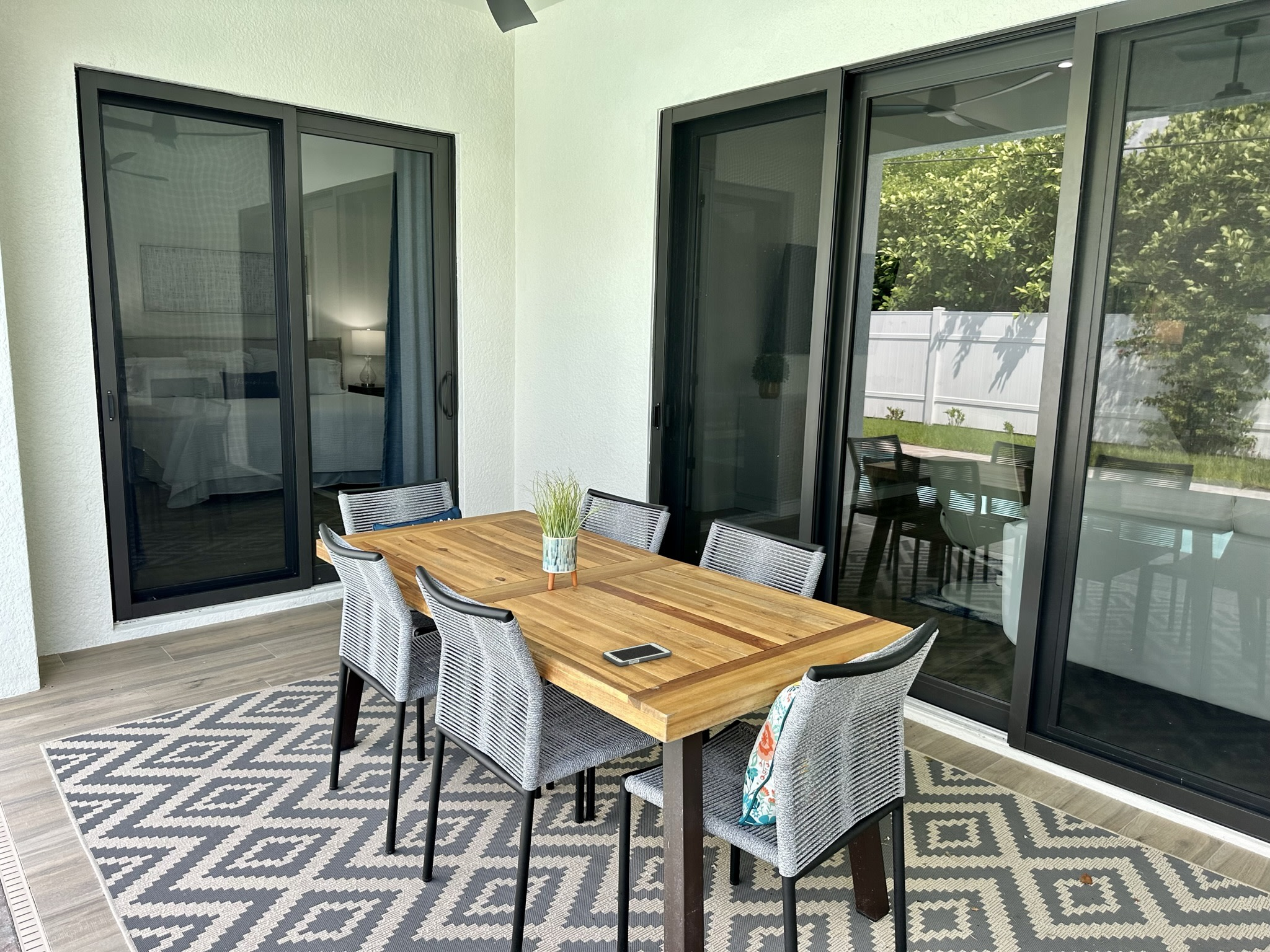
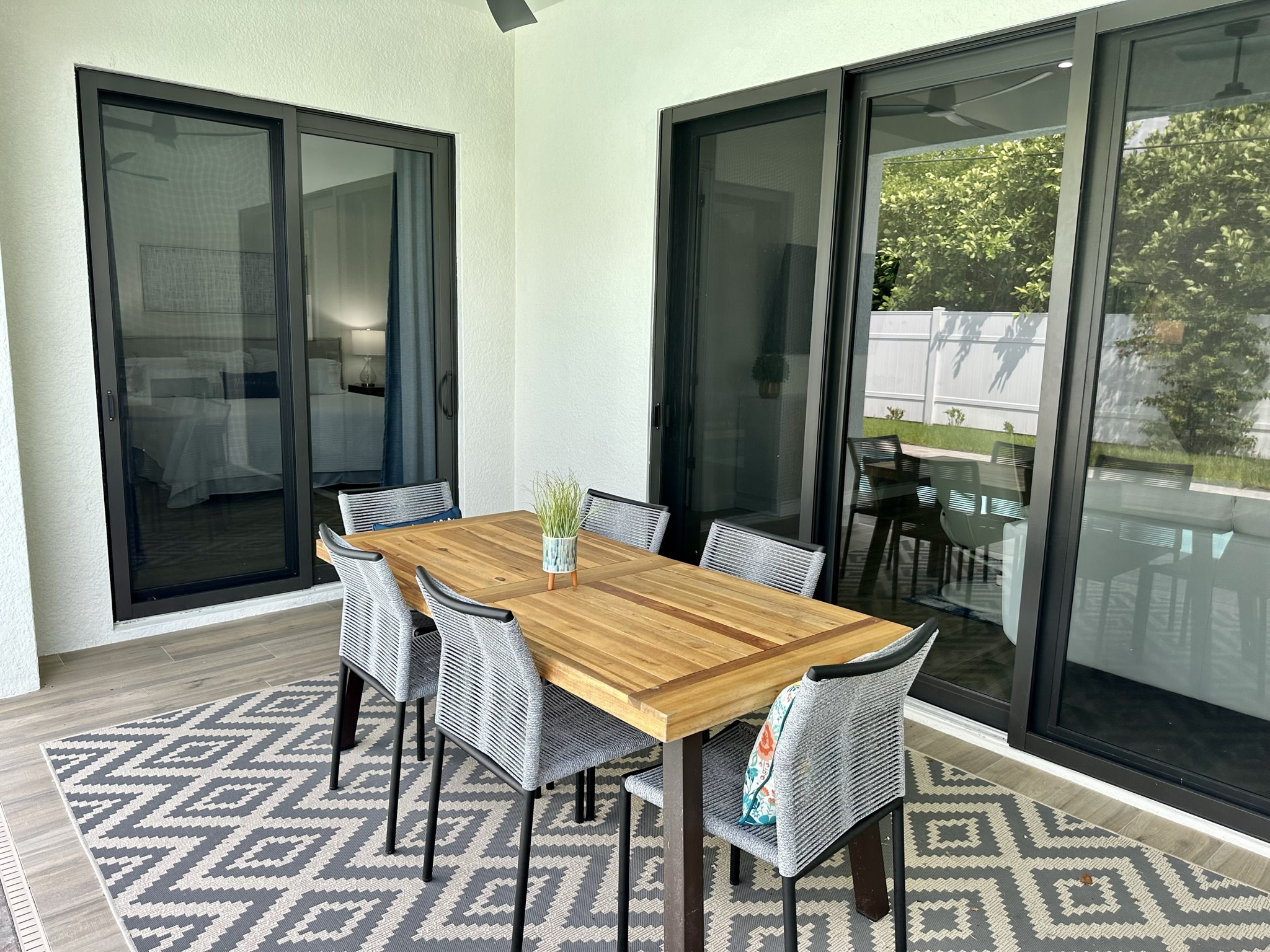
- cell phone (637, 654)
